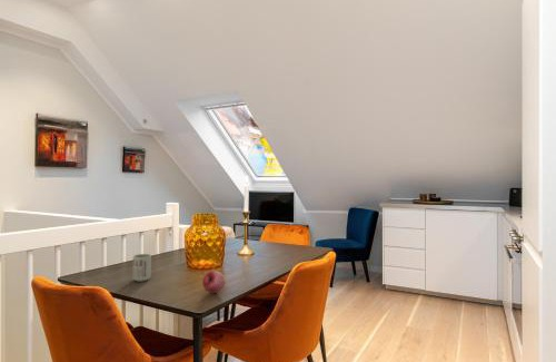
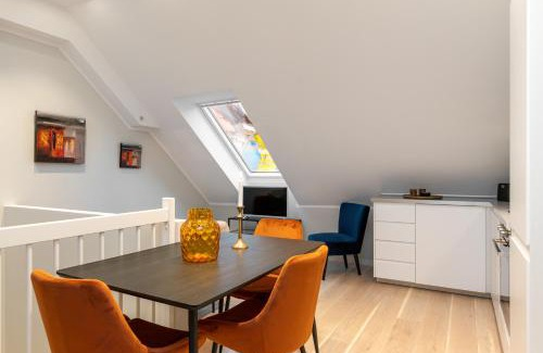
- fruit (214, 282)
- cup (141, 267)
